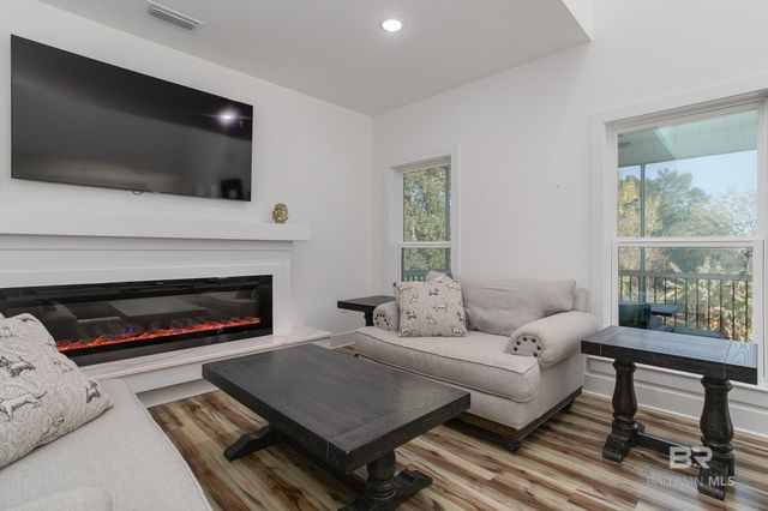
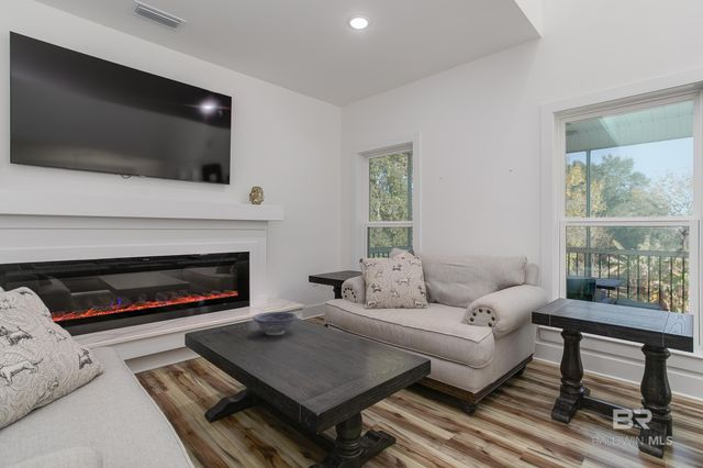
+ decorative bowl (275, 324)
